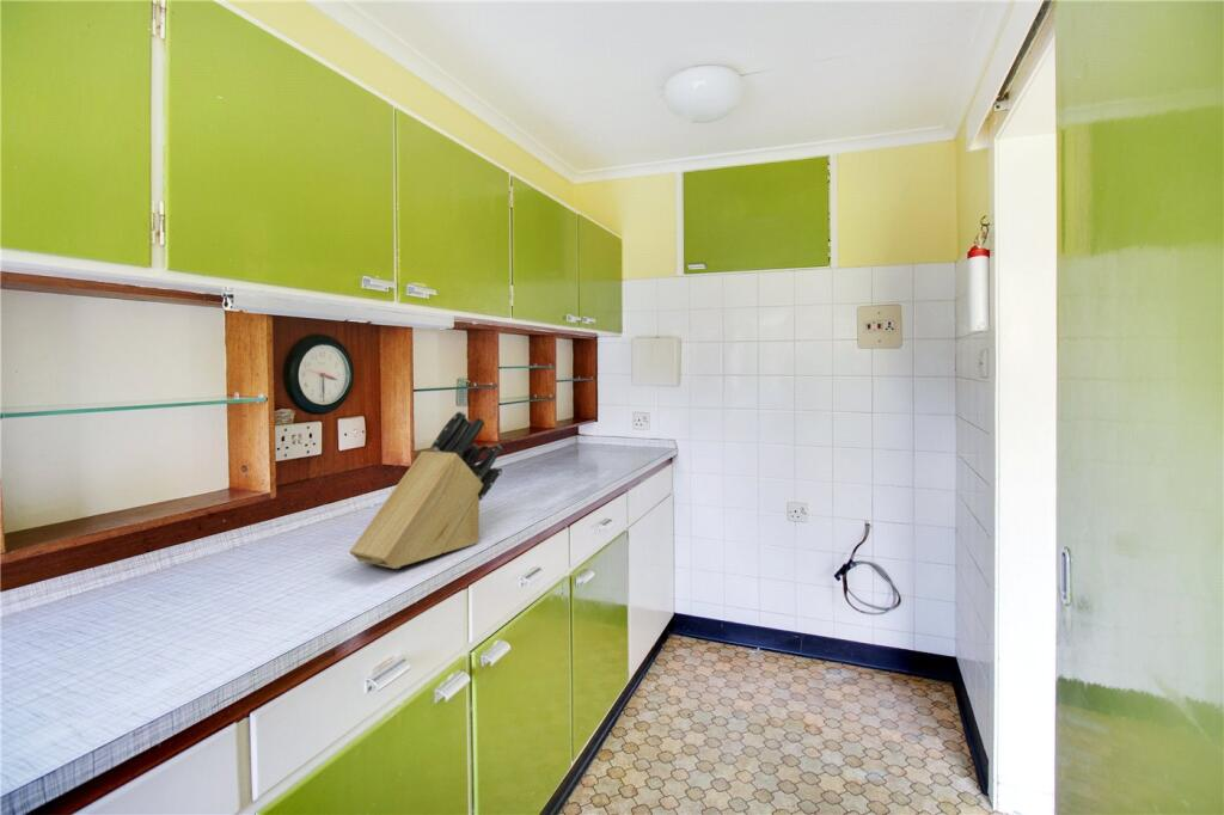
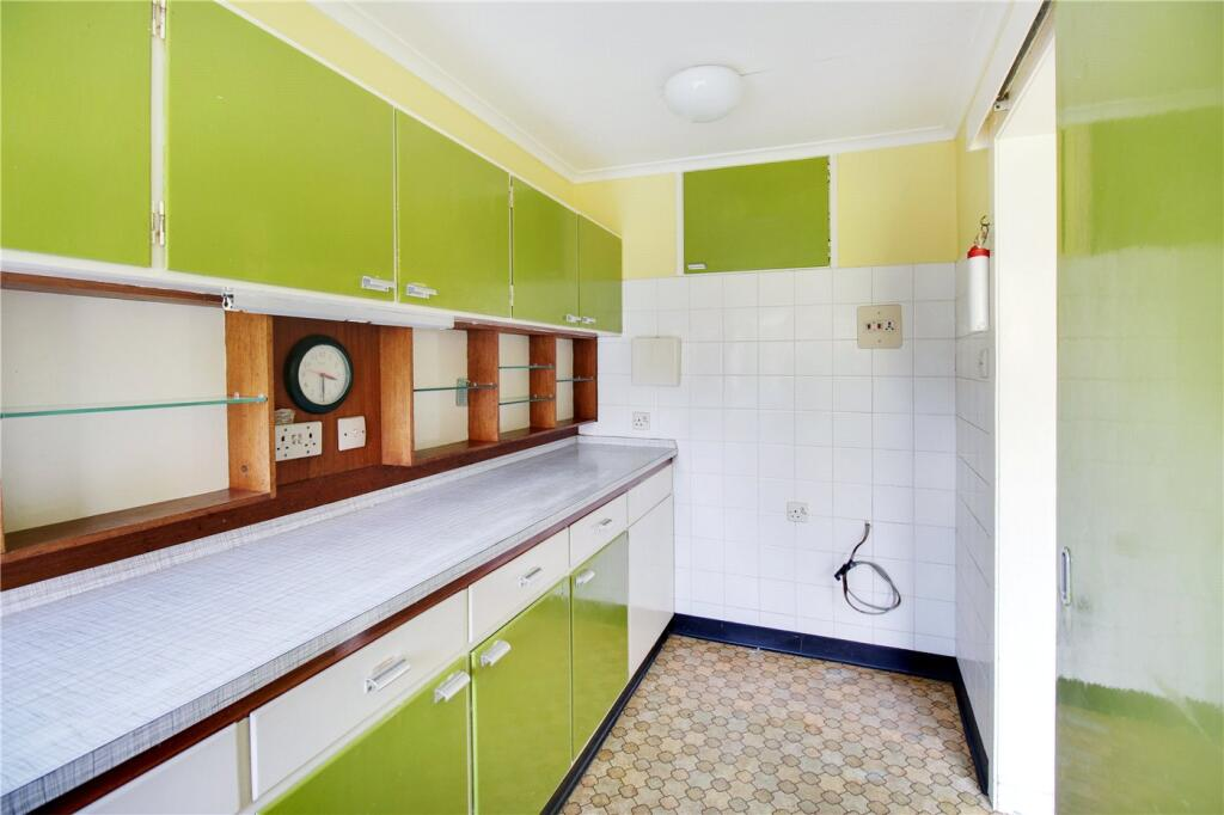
- knife block (435, 480)
